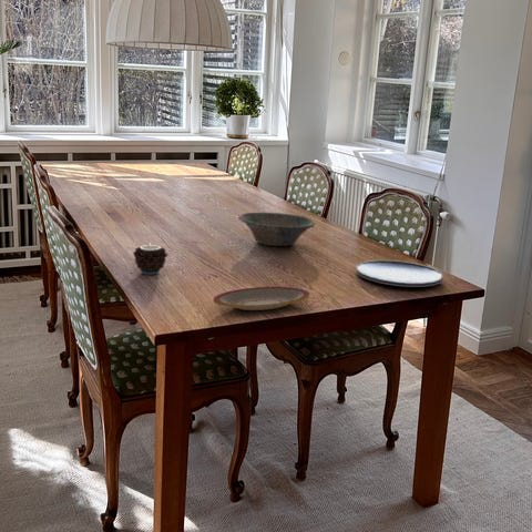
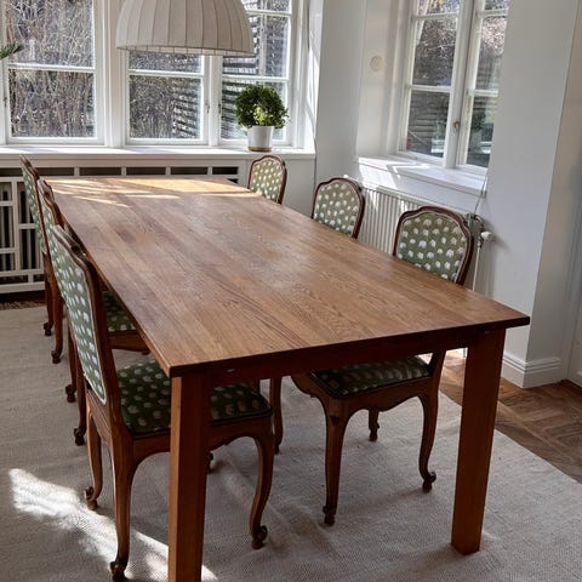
- candle (150, 257)
- plate (398, 274)
- plate (262, 299)
- bowl (276, 229)
